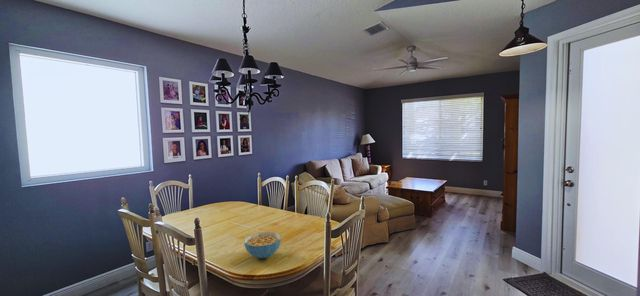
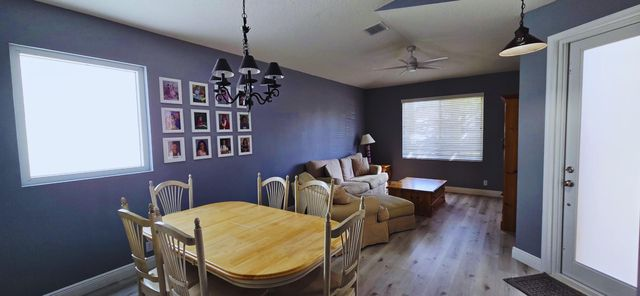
- cereal bowl (263, 247)
